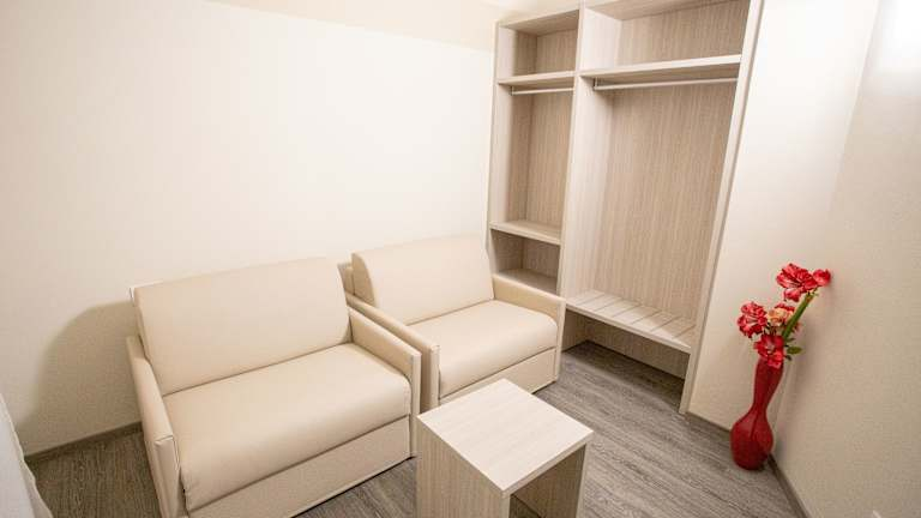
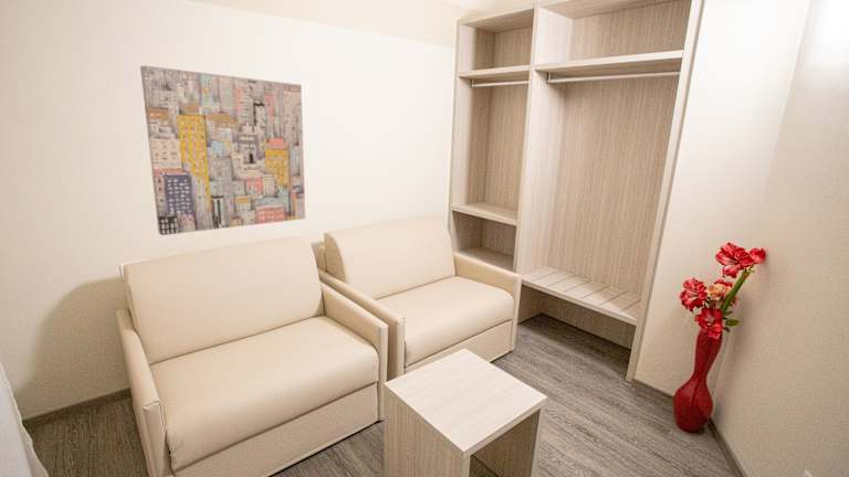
+ wall art (234, 153)
